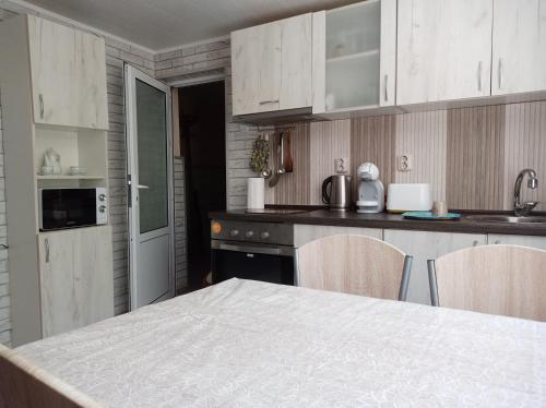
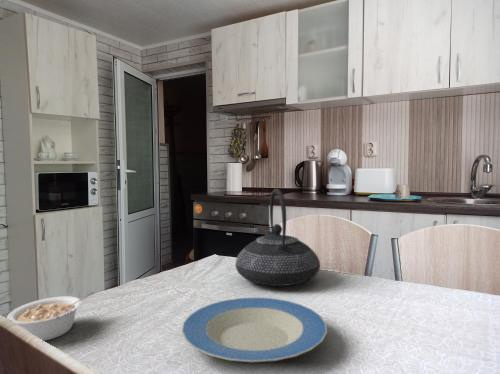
+ legume (48, 316)
+ plate (254, 331)
+ teapot (276, 233)
